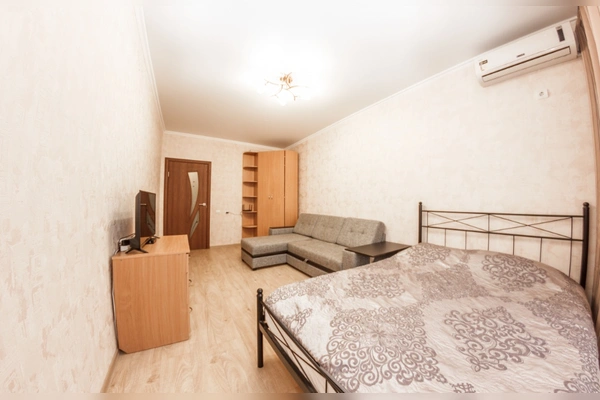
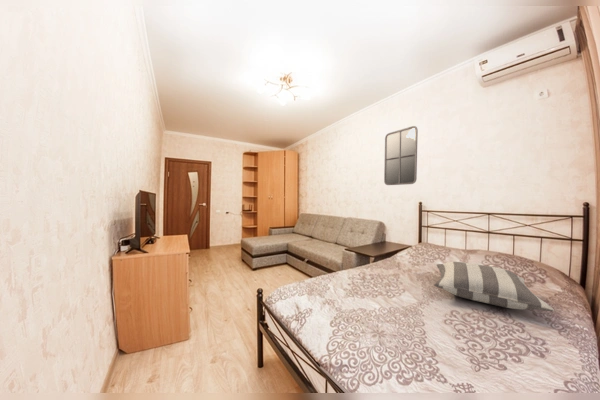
+ pillow (480, 281)
+ home mirror (399, 157)
